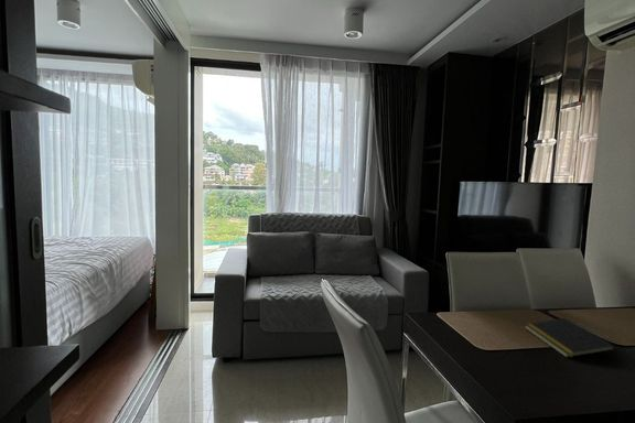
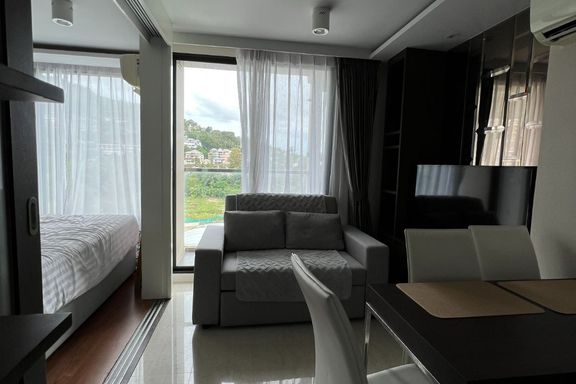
- notepad (566, 336)
